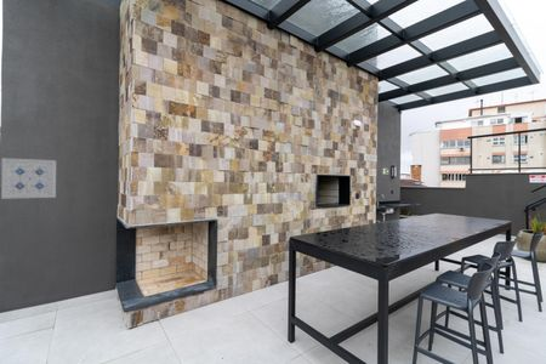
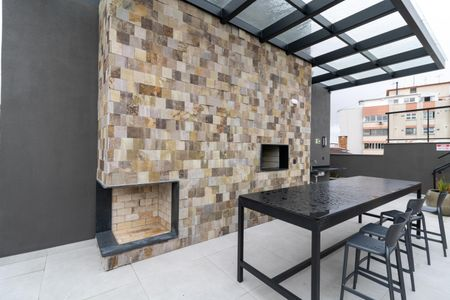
- wall art (29, 178)
